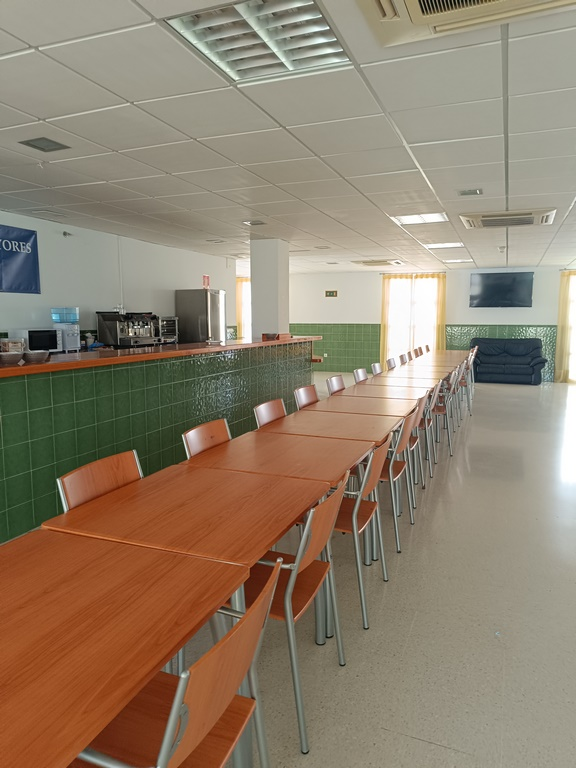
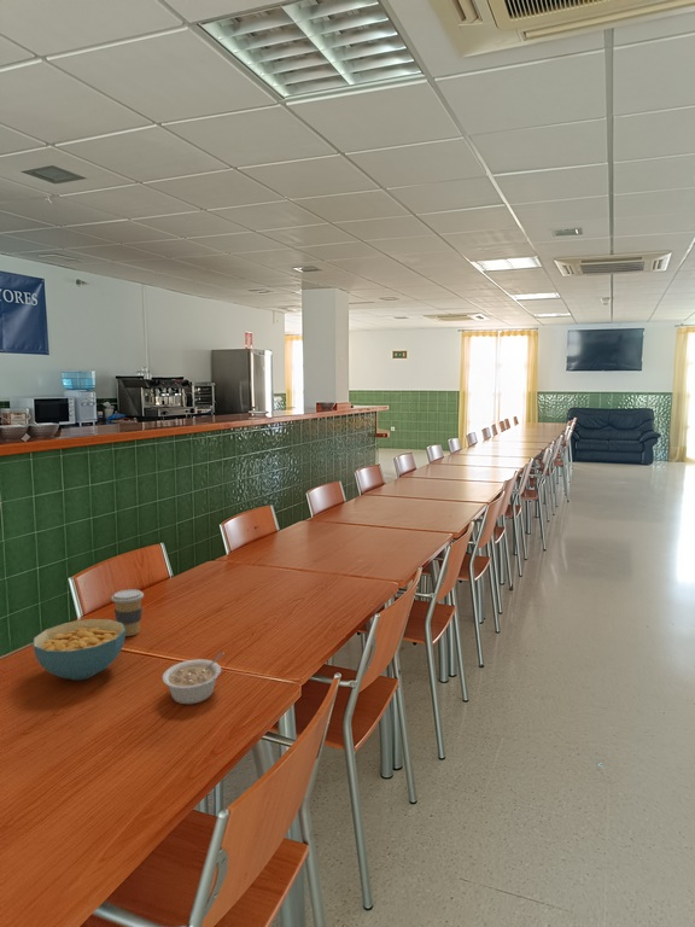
+ legume (193, 680)
+ cereal bowl (81, 654)
+ coffee cup (128, 612)
